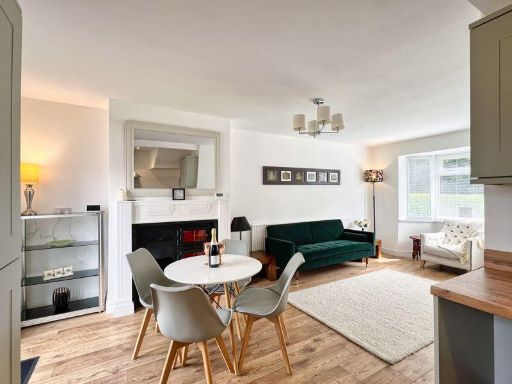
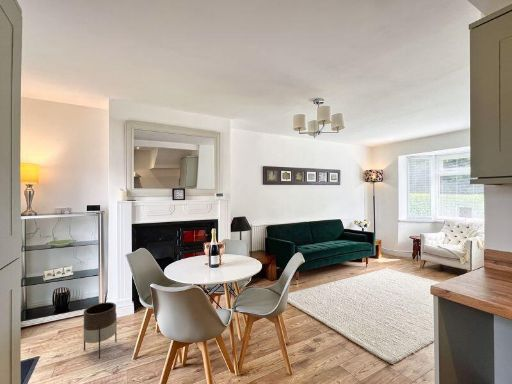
+ planter (100, 329)
